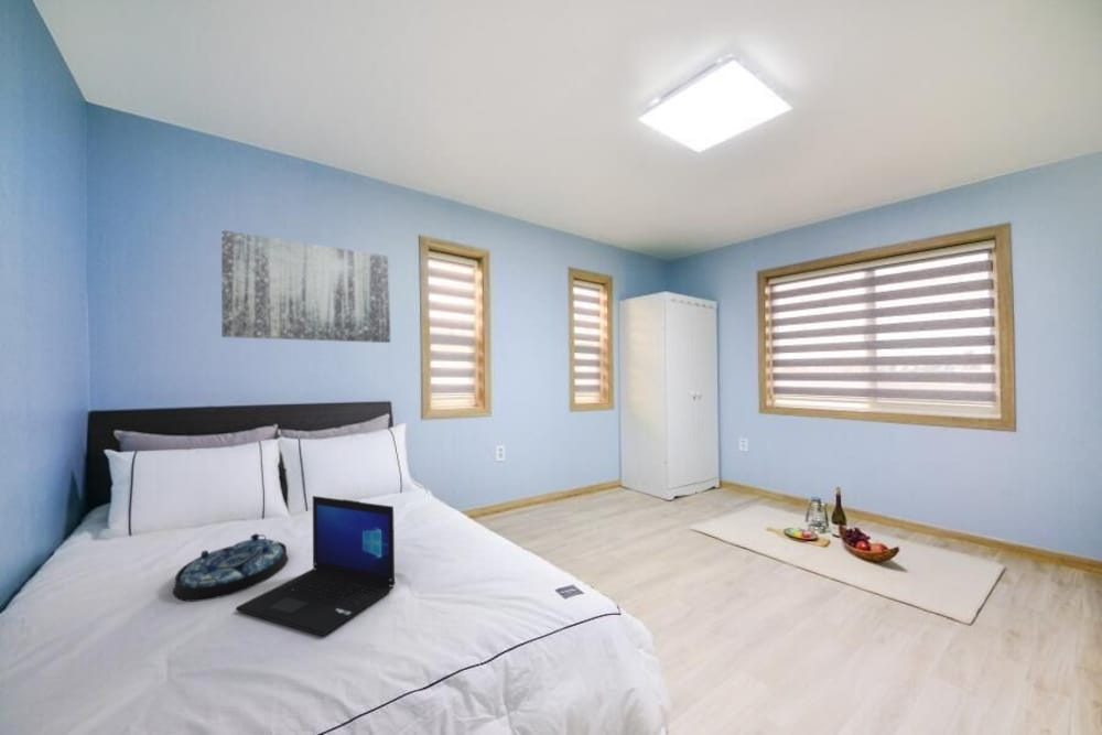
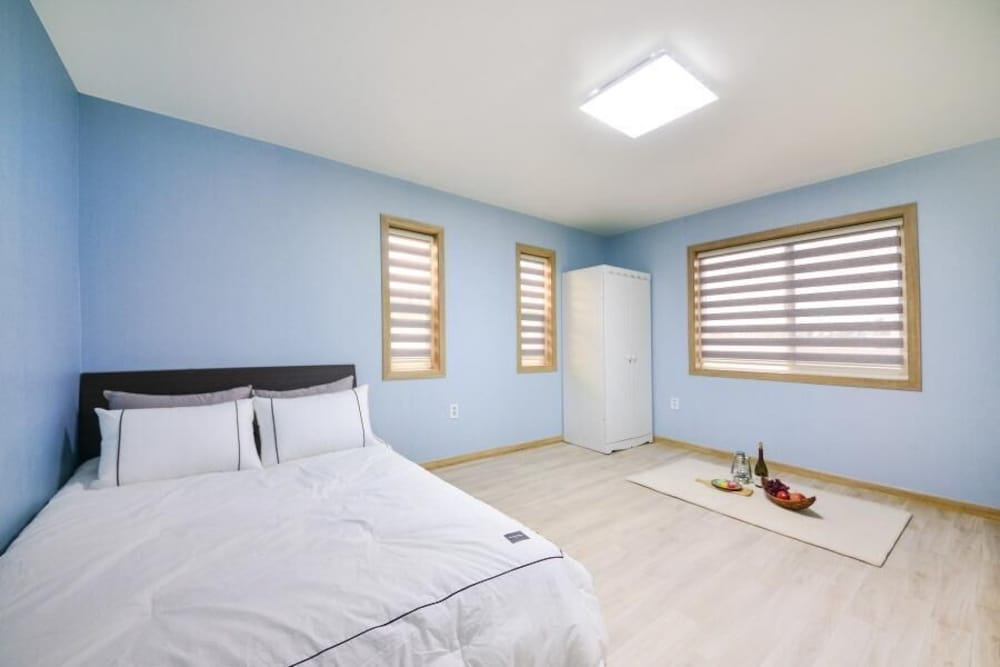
- laptop (318, 555)
- serving tray (235, 560)
- wall art (314, 292)
